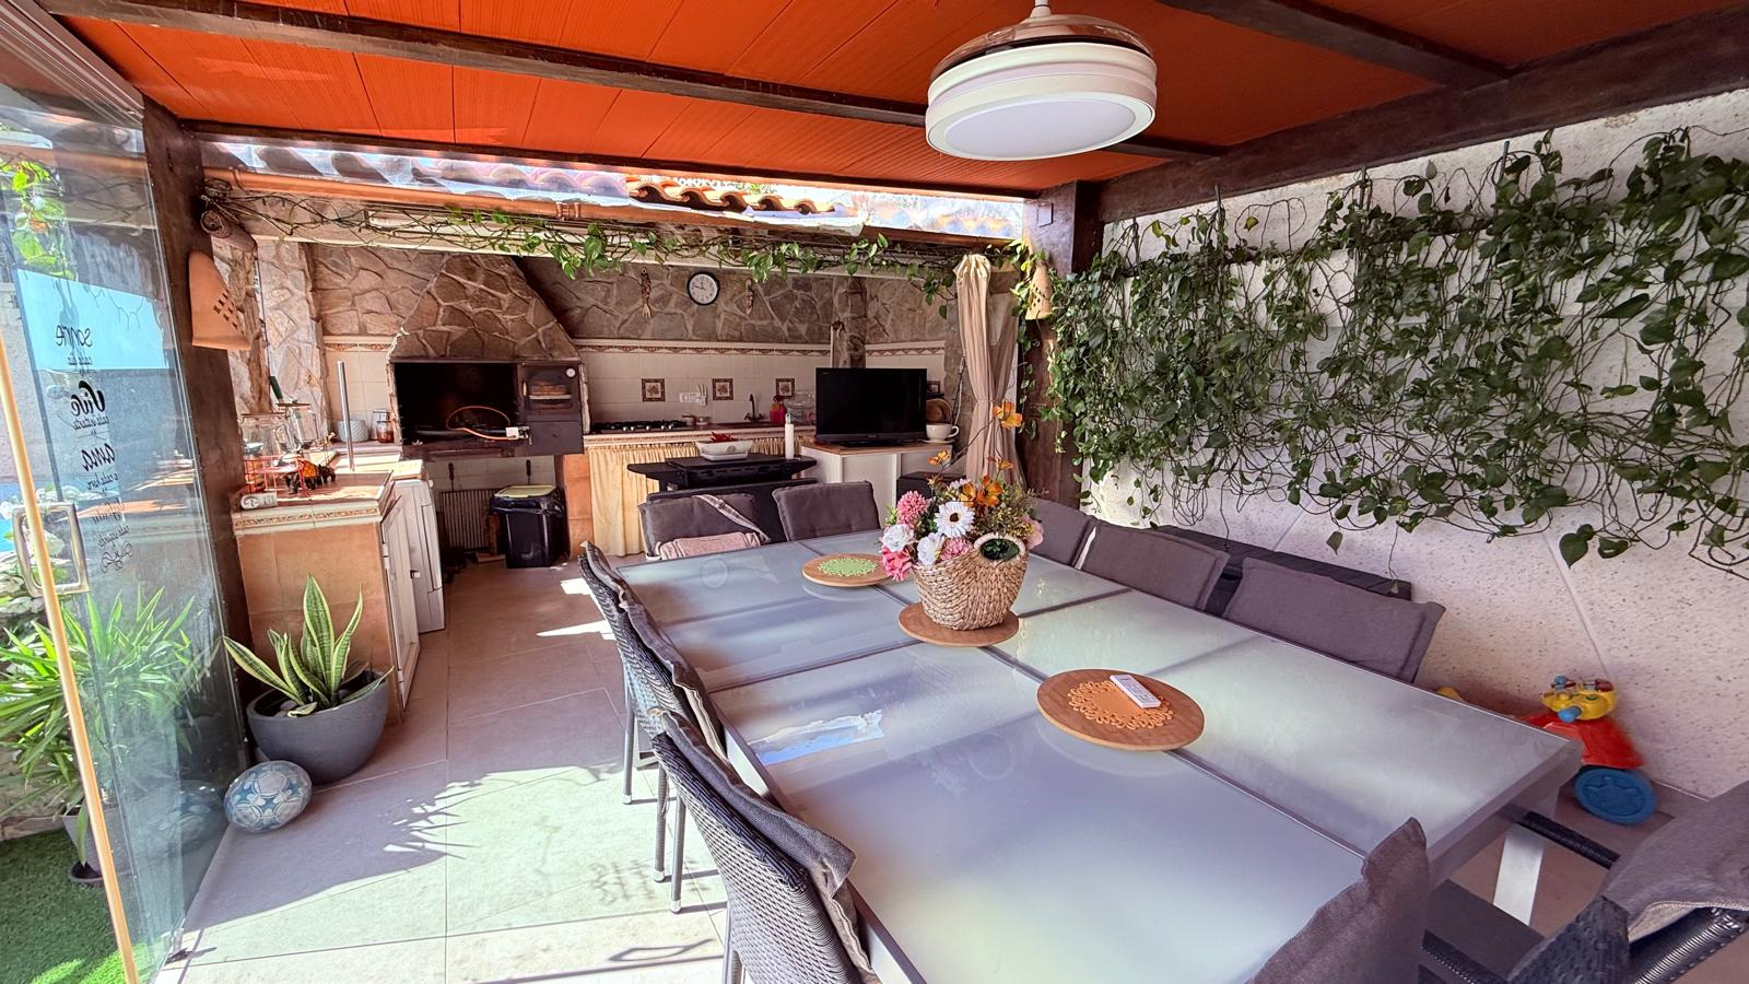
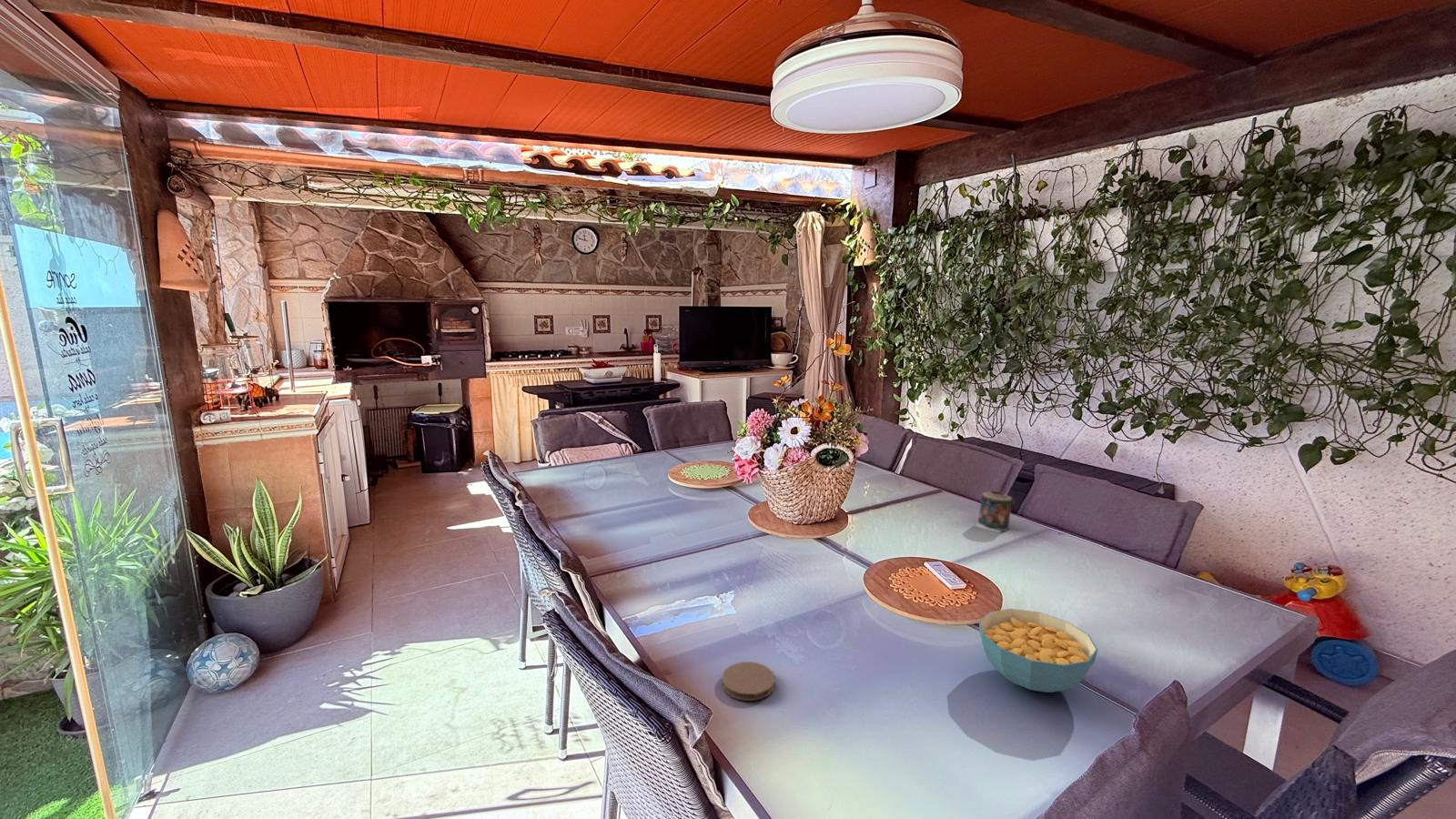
+ coaster (748, 680)
+ candle (995, 510)
+ cereal bowl (1033, 658)
